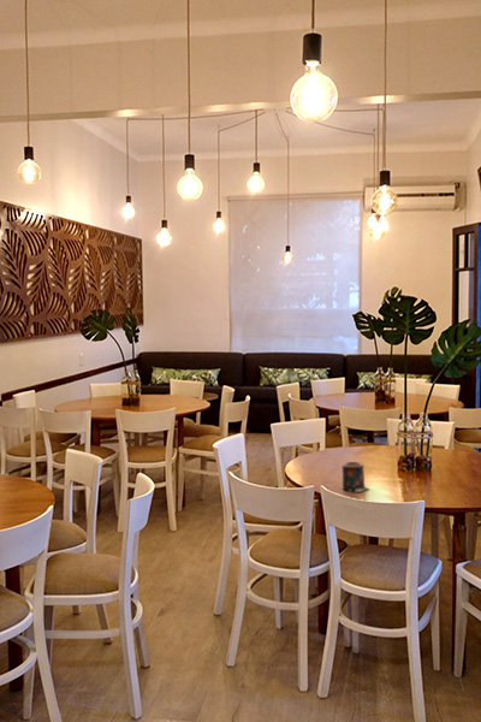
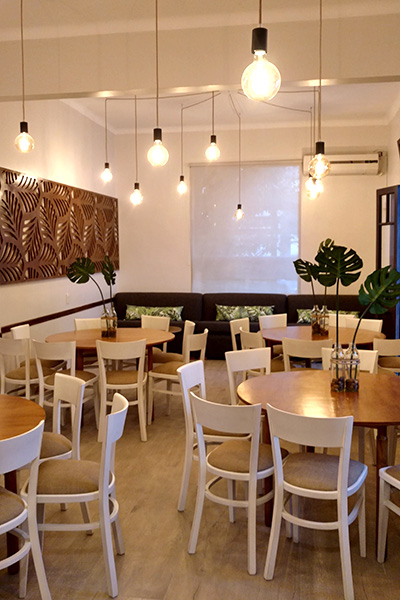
- candle (356, 475)
